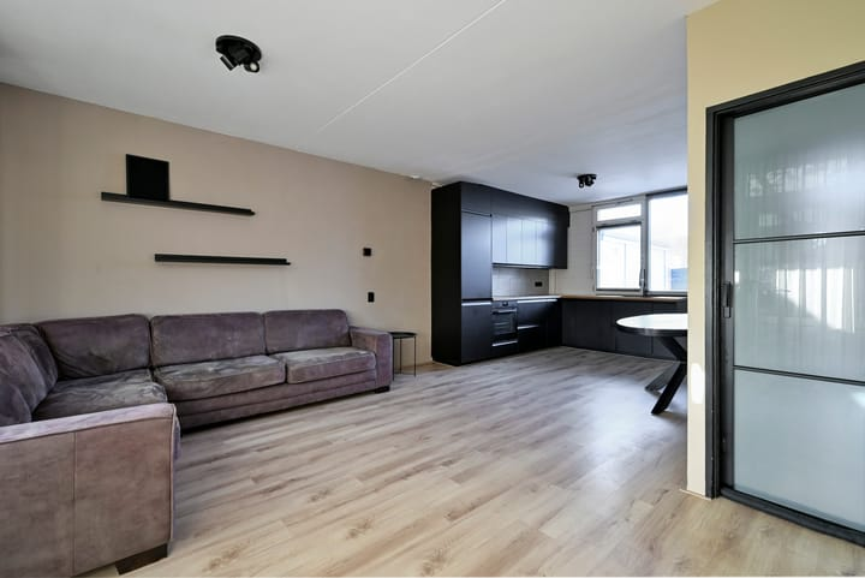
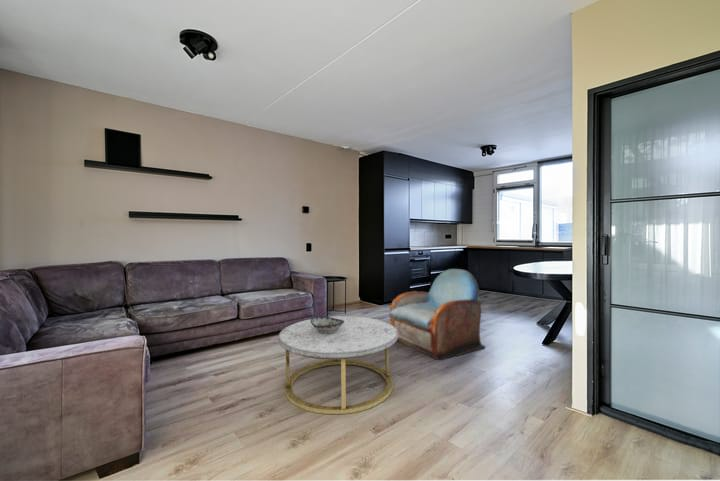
+ armchair (435, 307)
+ coffee table (339, 357)
+ decorative bowl (327, 325)
